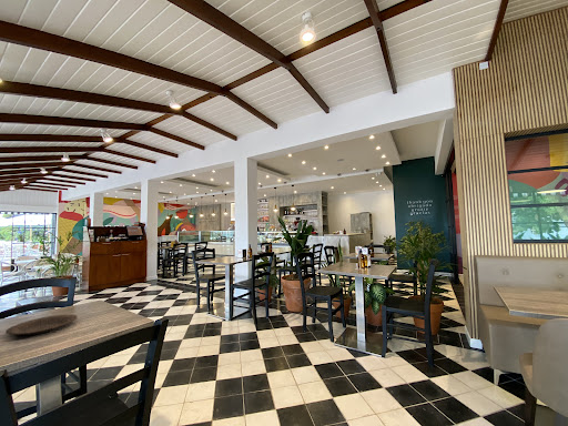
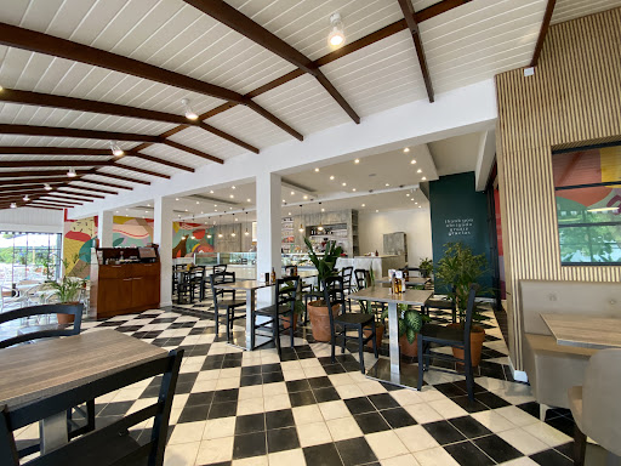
- plate (43, 325)
